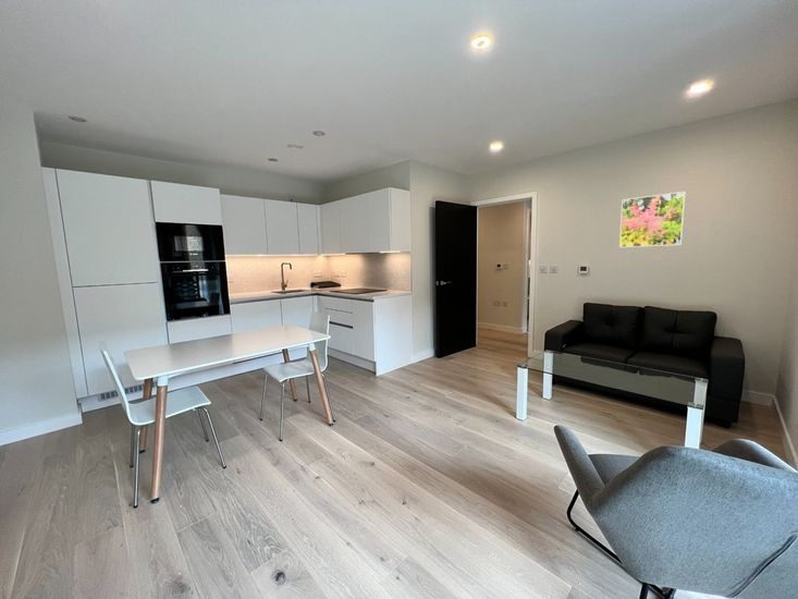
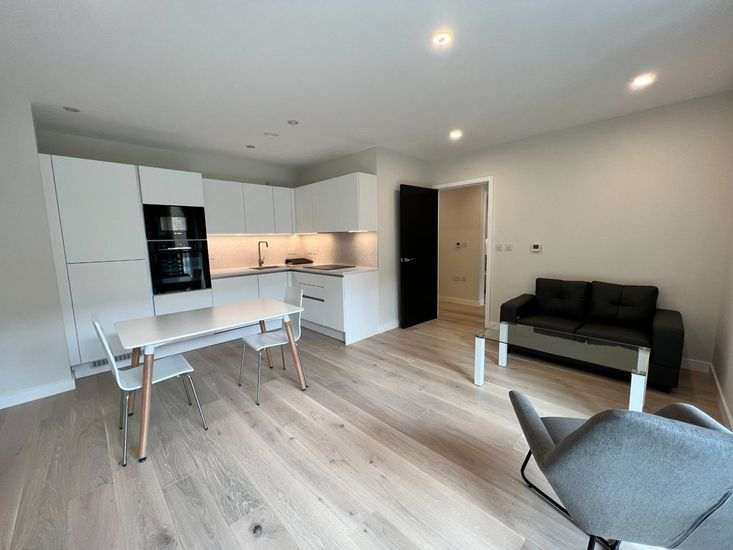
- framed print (650, 221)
